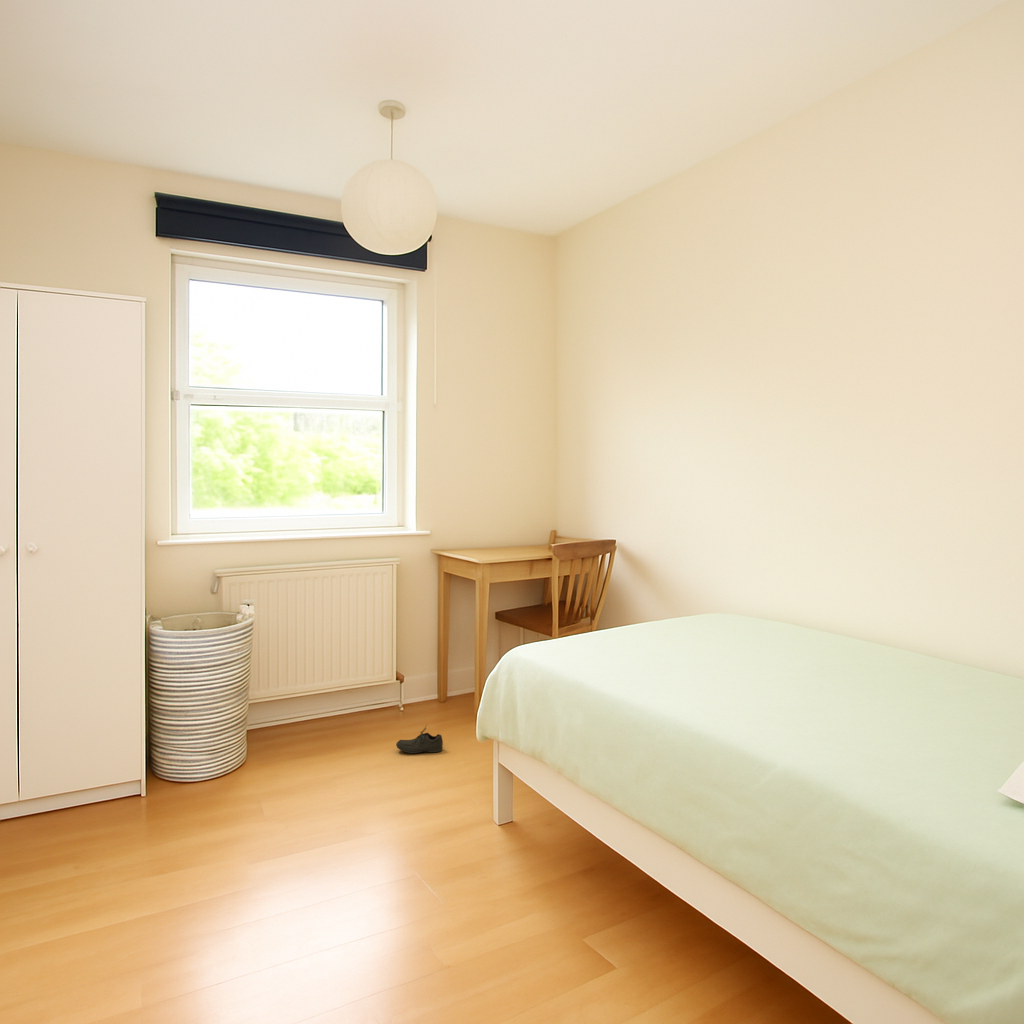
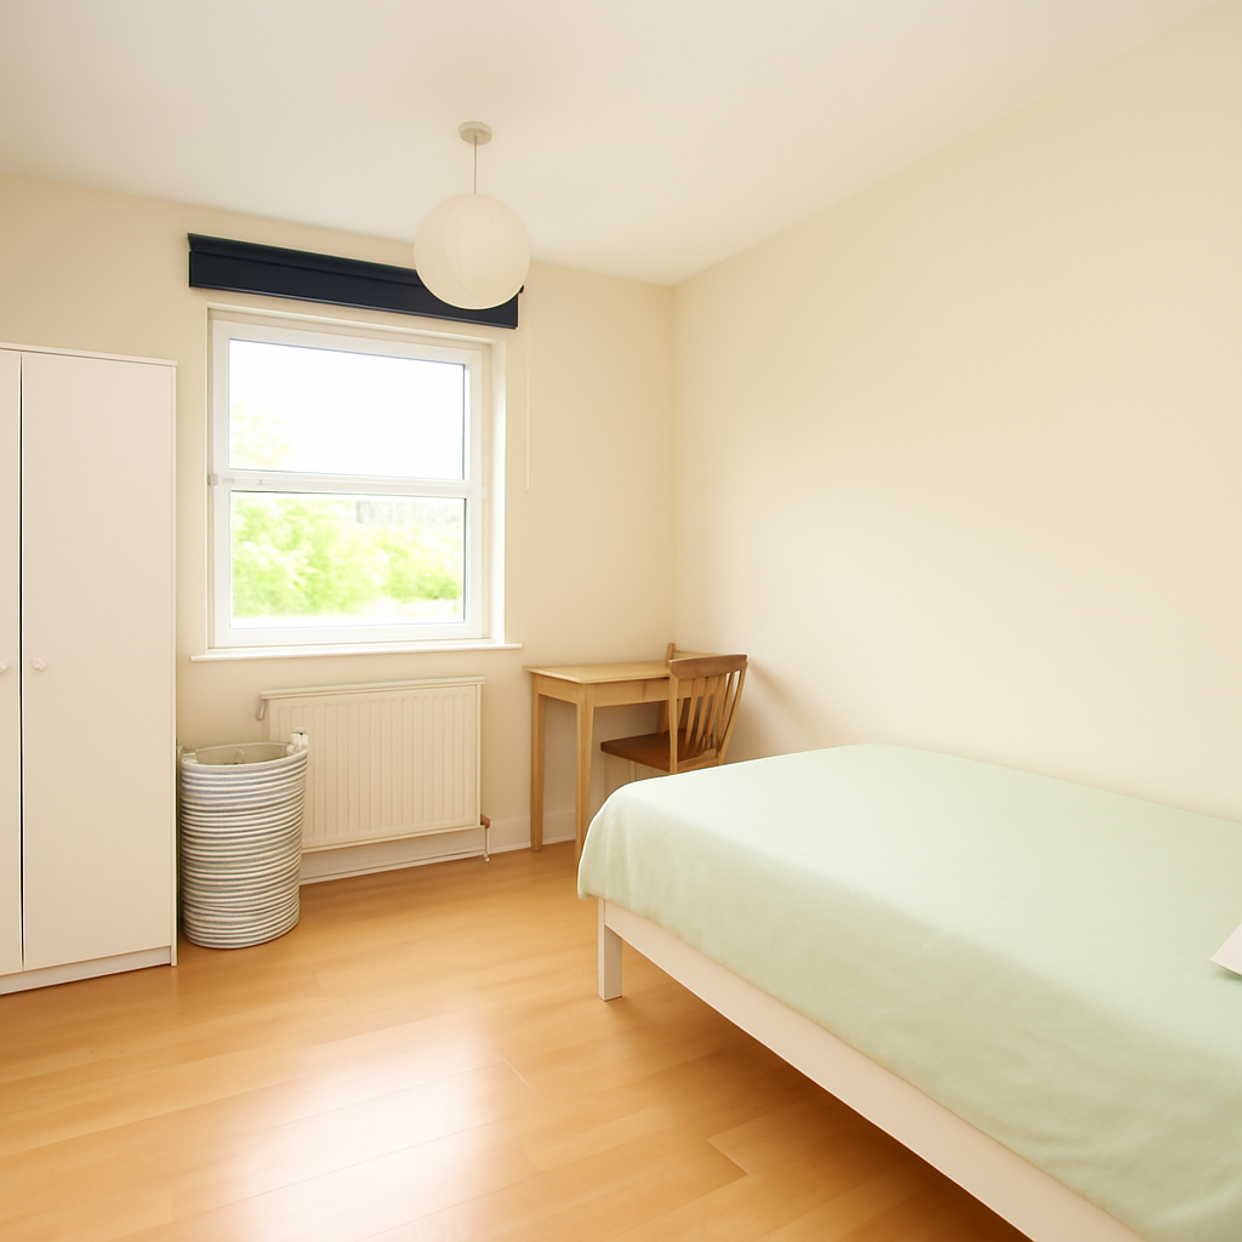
- shoe (419, 738)
